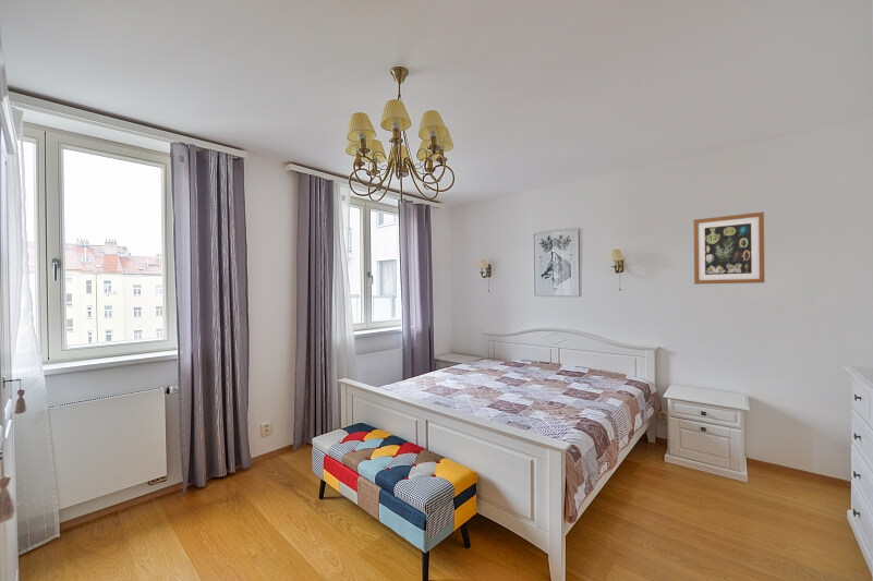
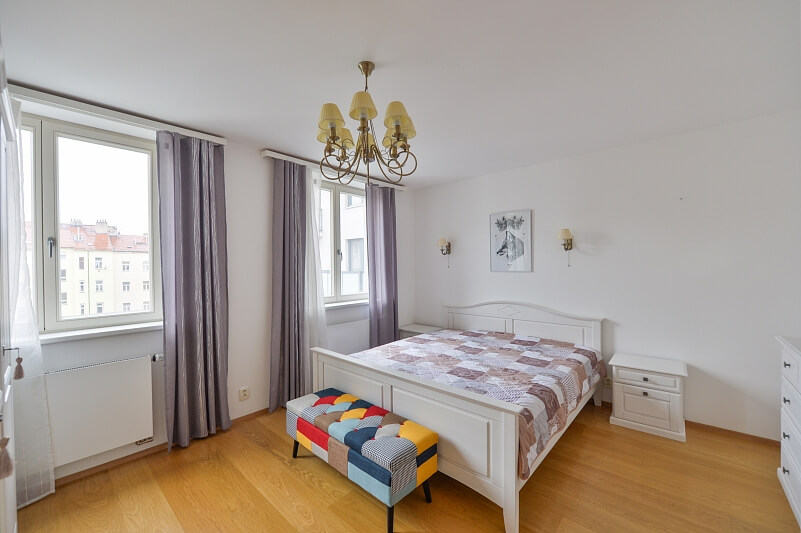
- wall art (727, 250)
